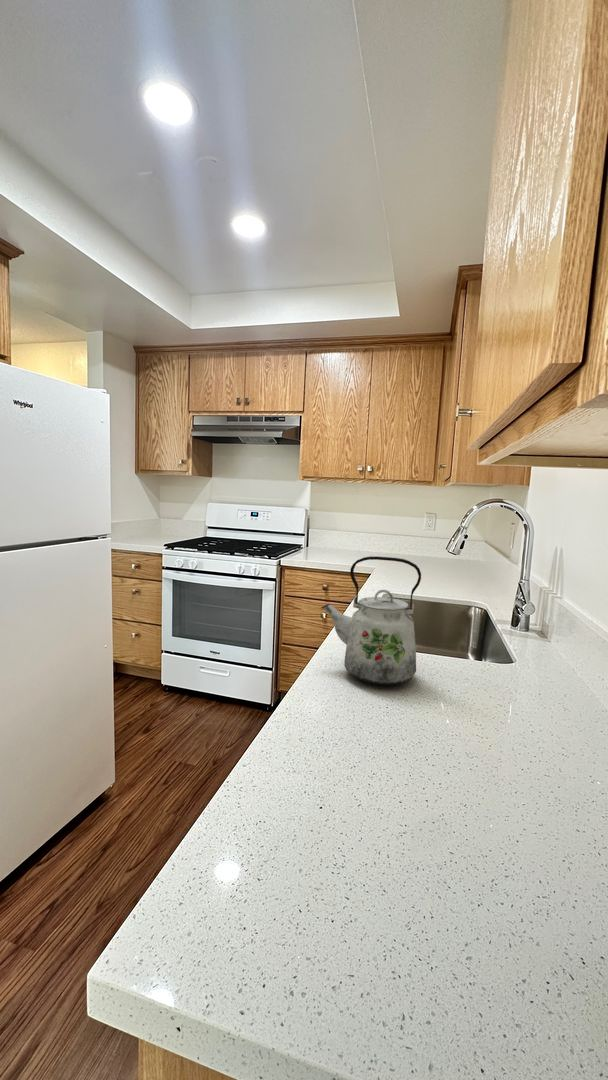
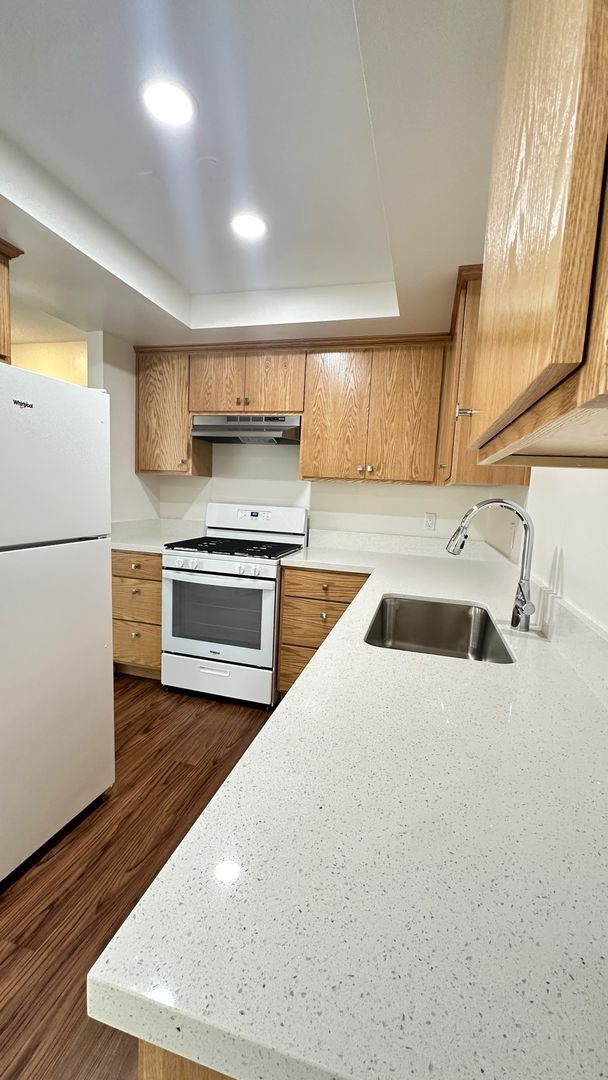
- kettle (368, 615)
